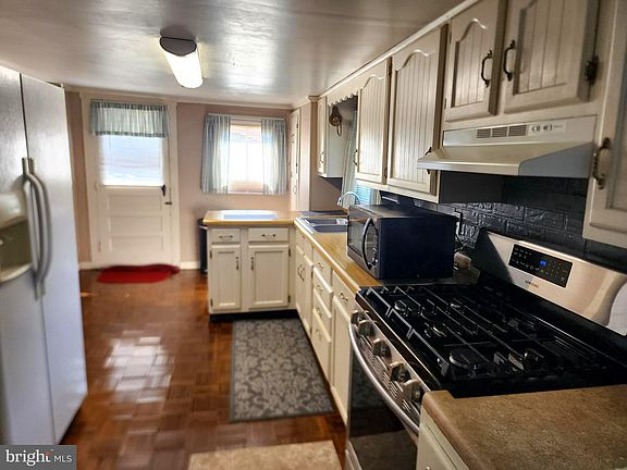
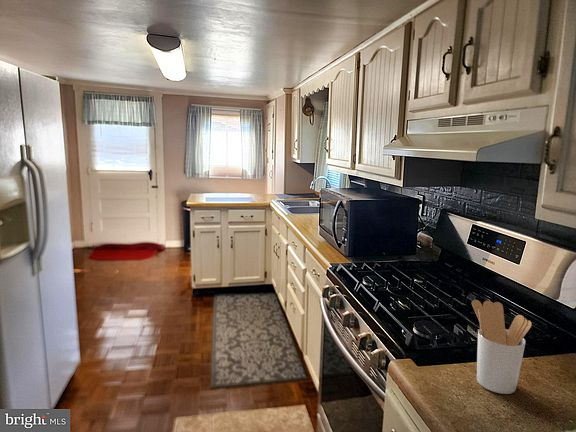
+ utensil holder (494, 342)
